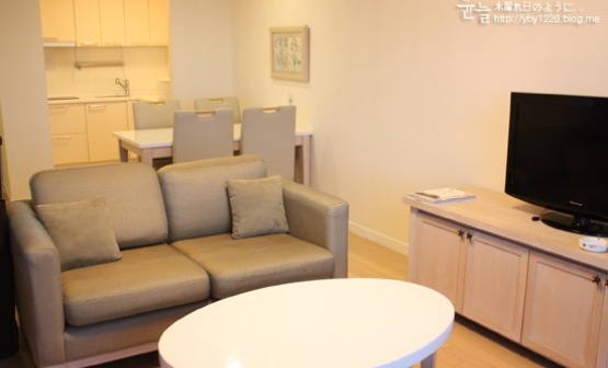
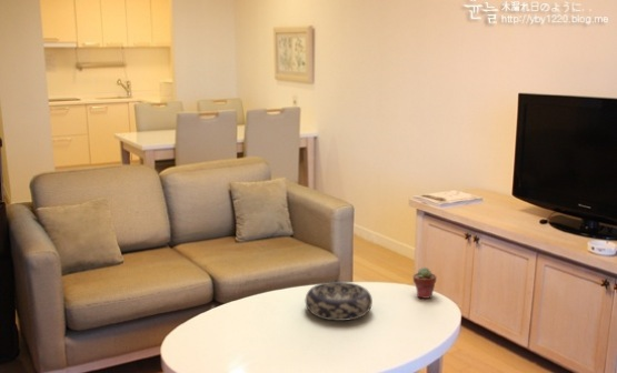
+ decorative bowl (338, 301)
+ potted succulent (425, 281)
